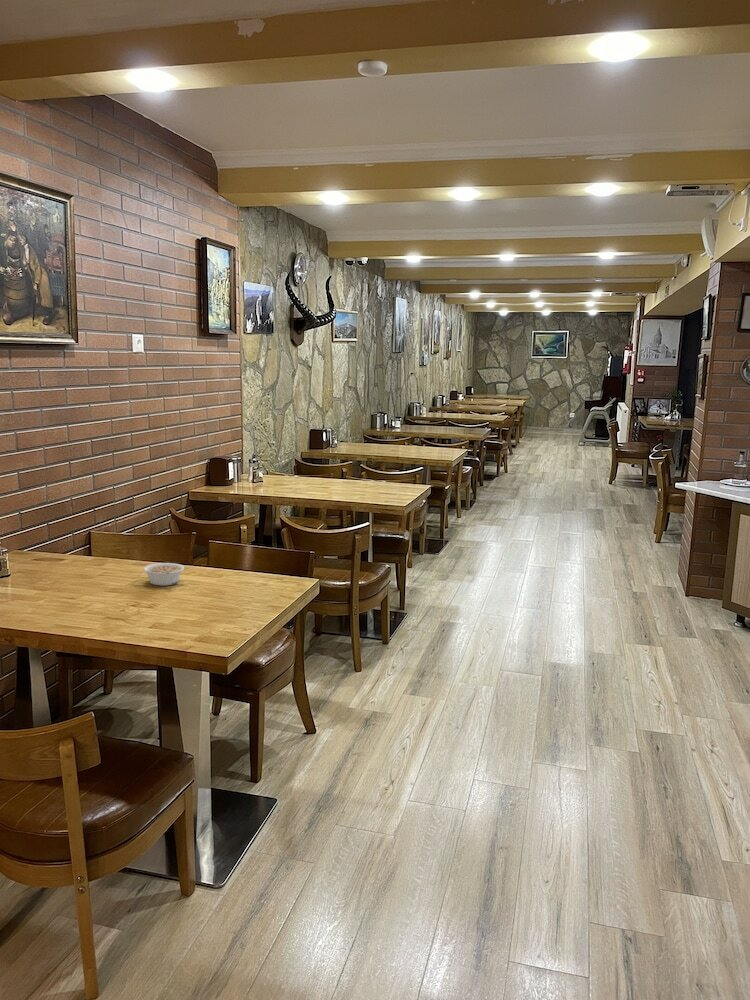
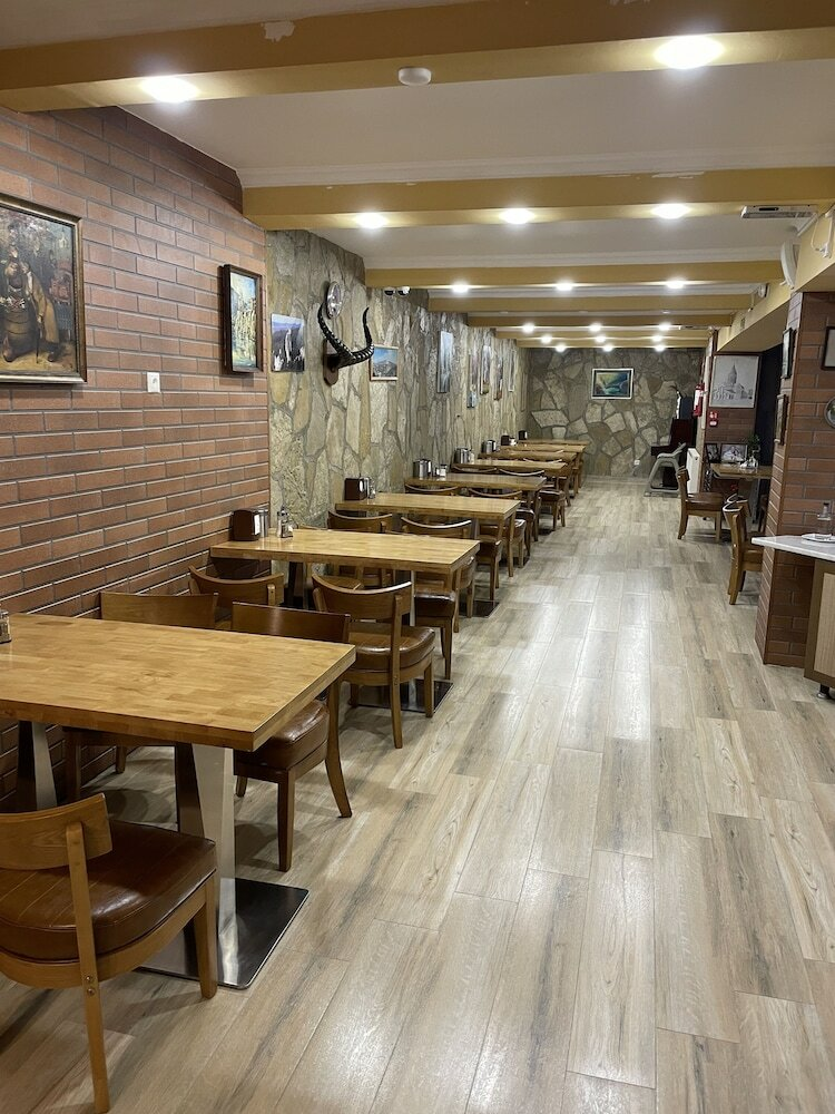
- legume (165, 573)
